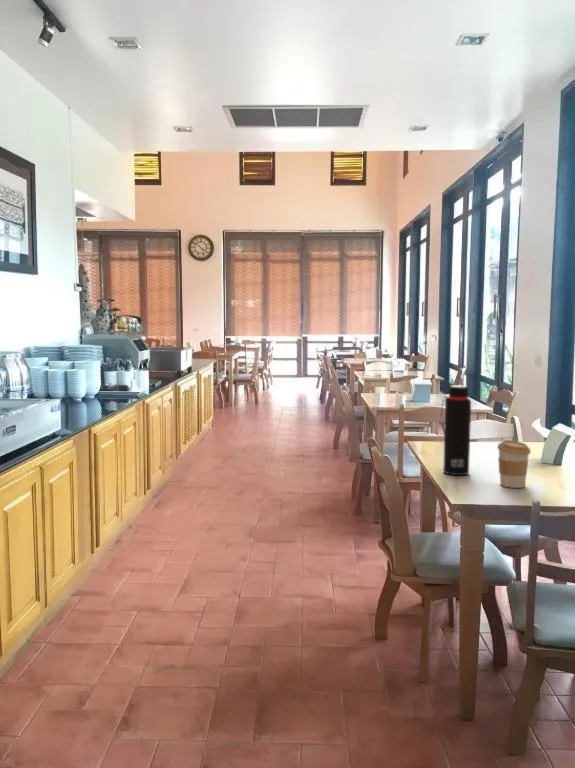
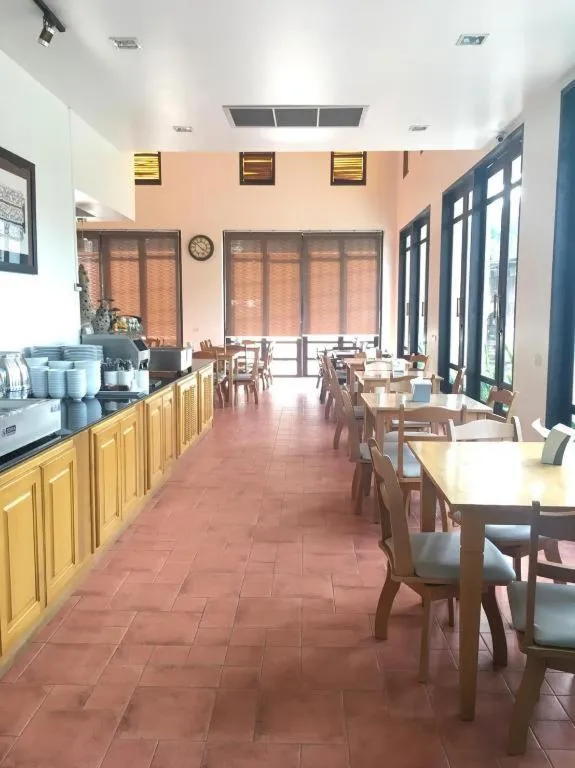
- coffee cup (513, 463)
- water bottle (454, 429)
